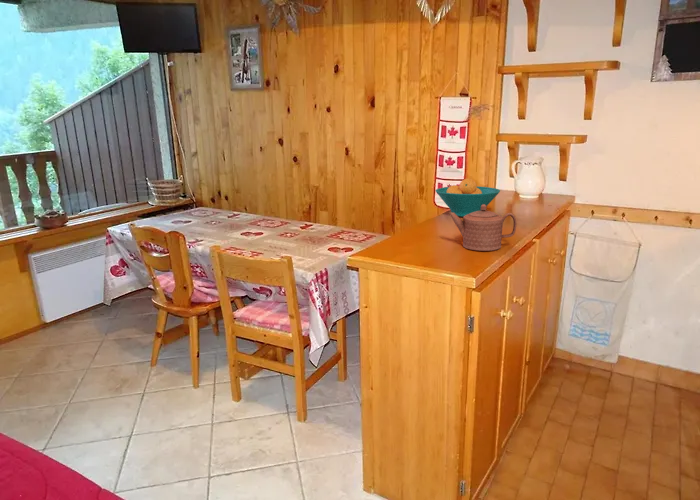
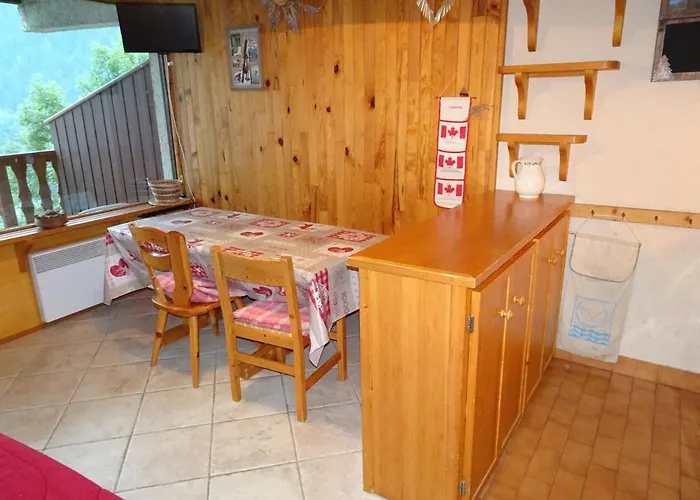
- fruit bowl (467, 196)
- teapot (482, 225)
